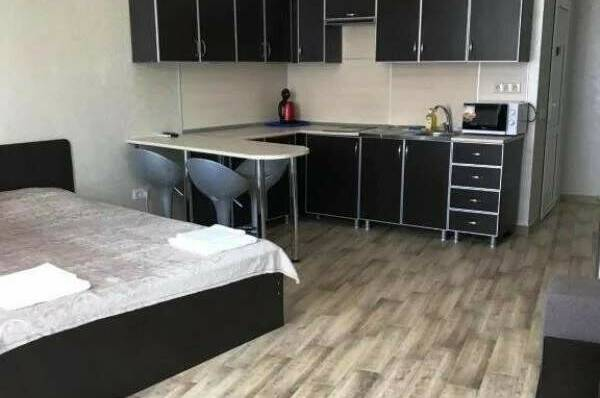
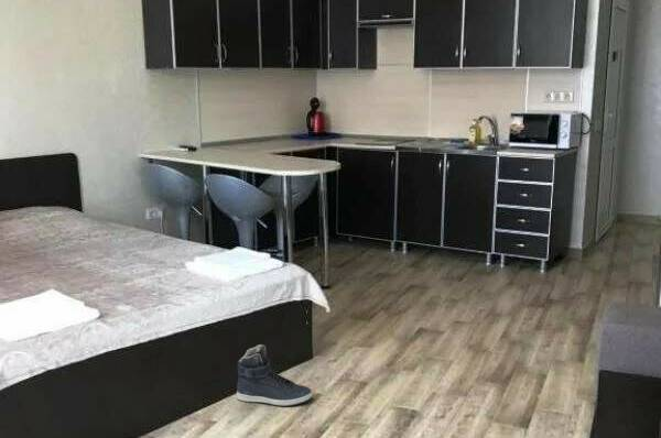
+ sneaker (273, 373)
